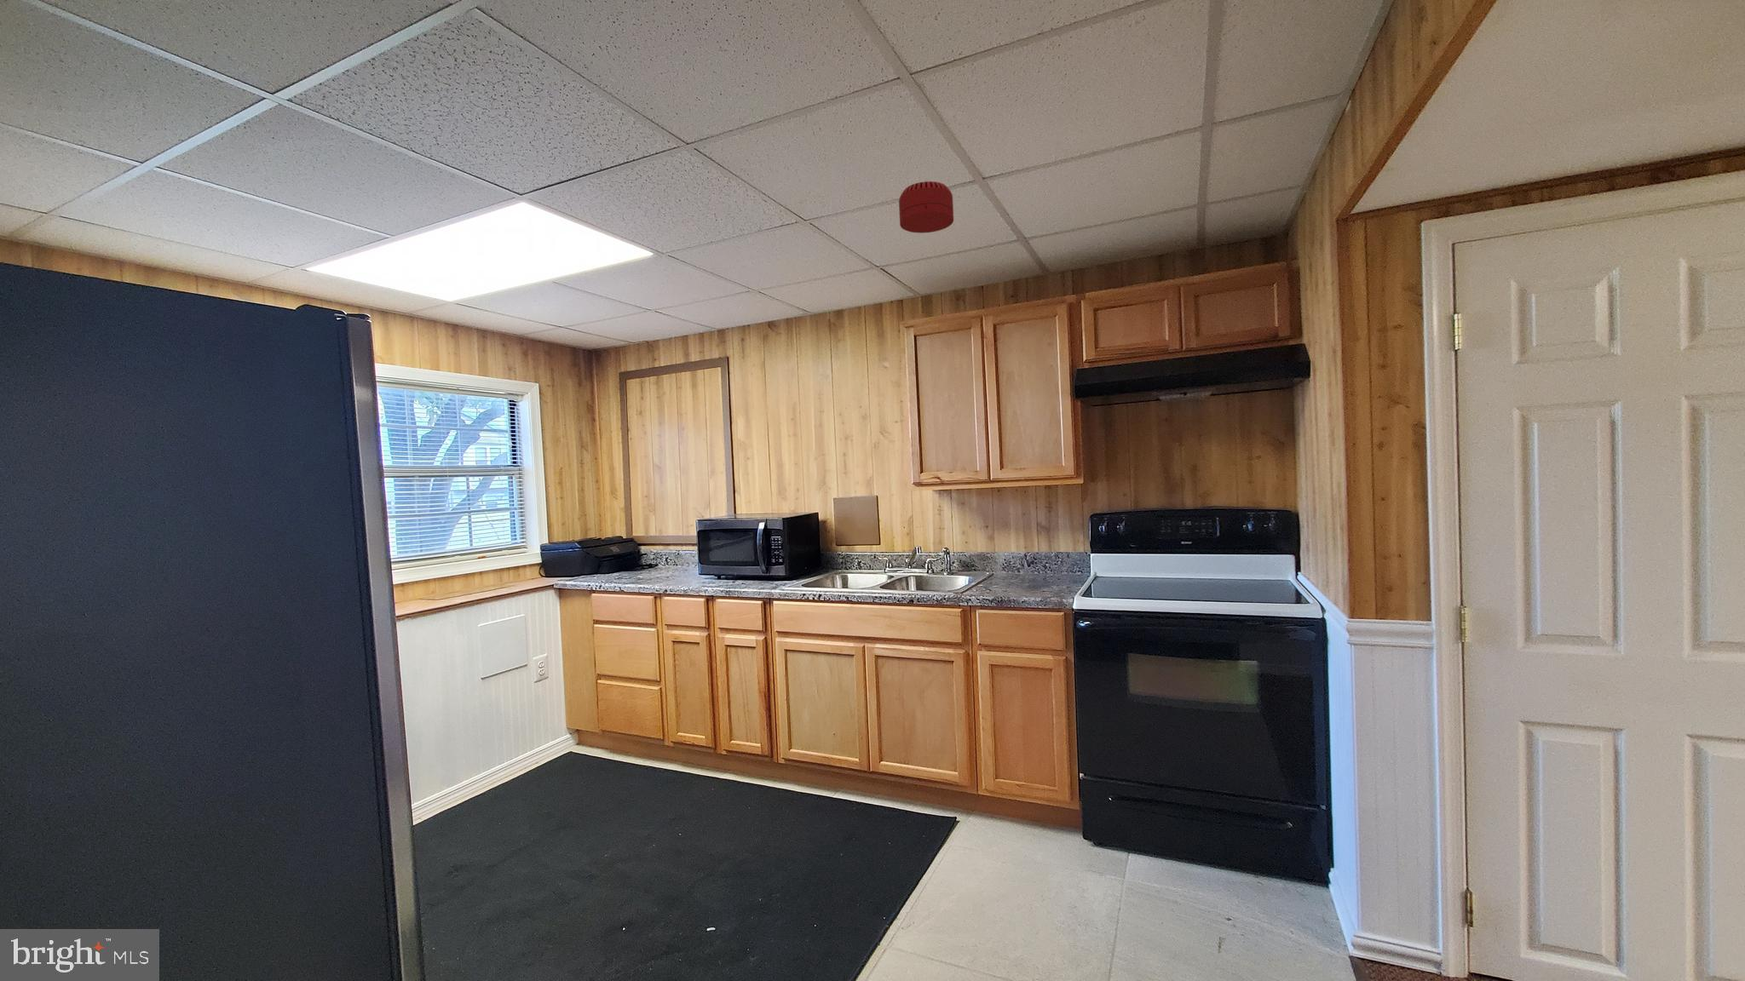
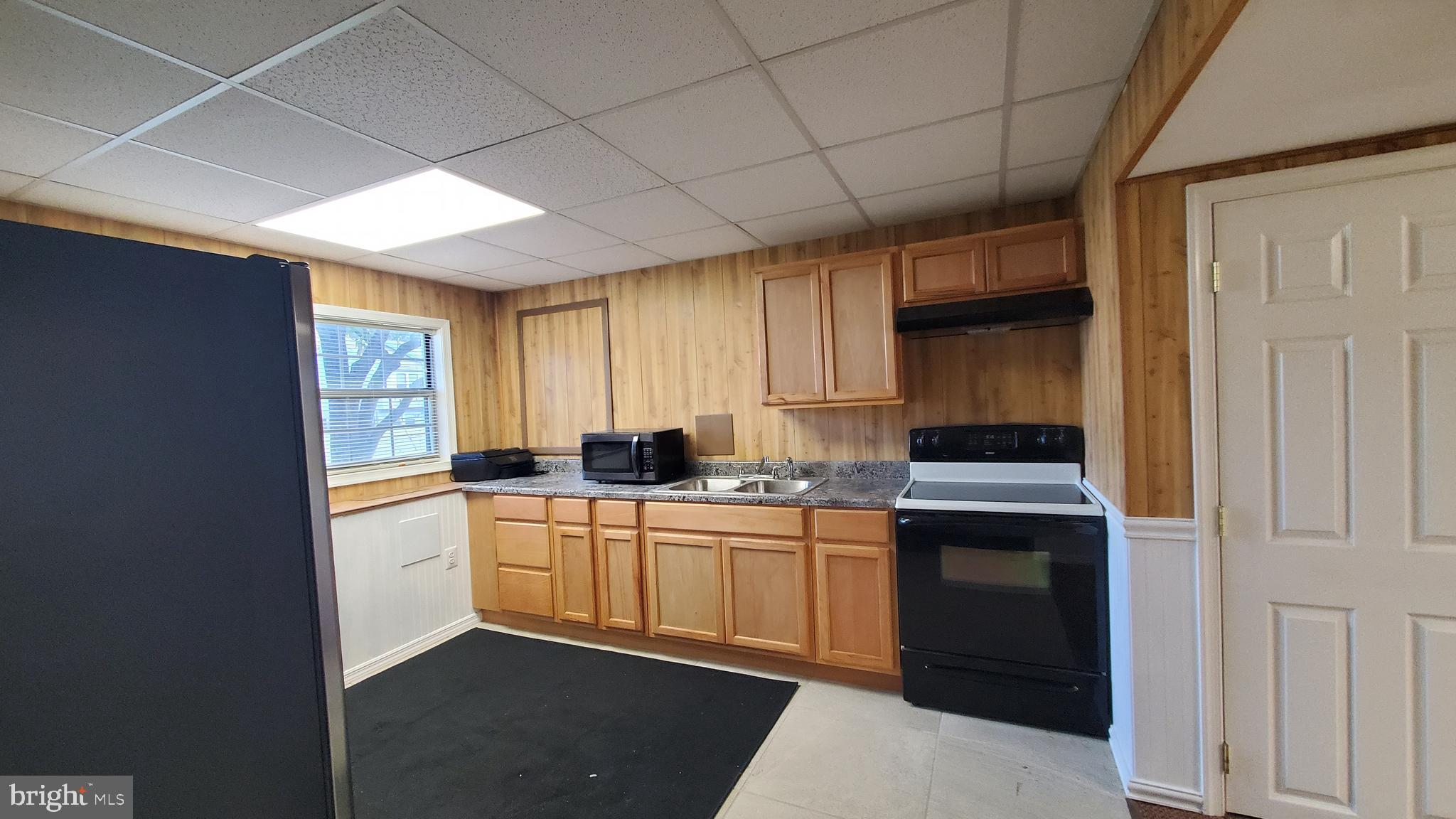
- smoke detector (925, 206)
